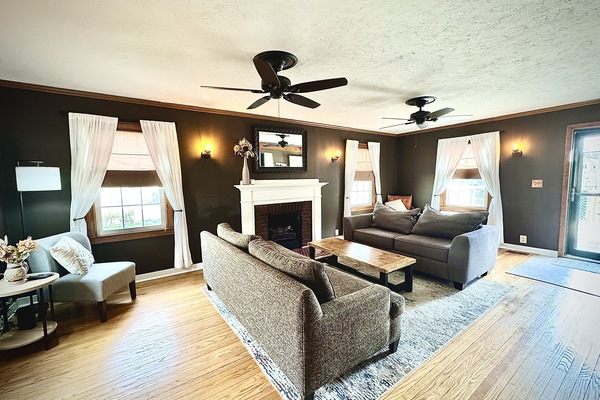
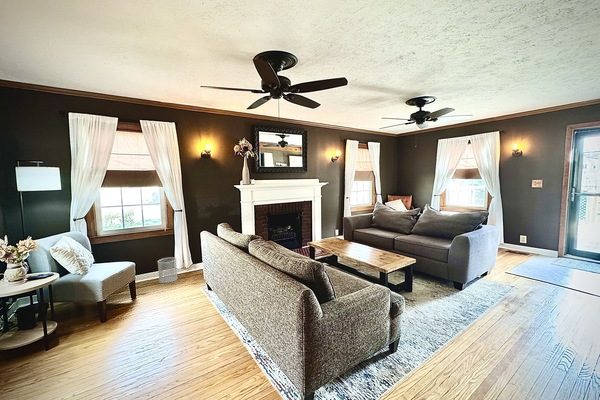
+ wastebasket (167, 270)
